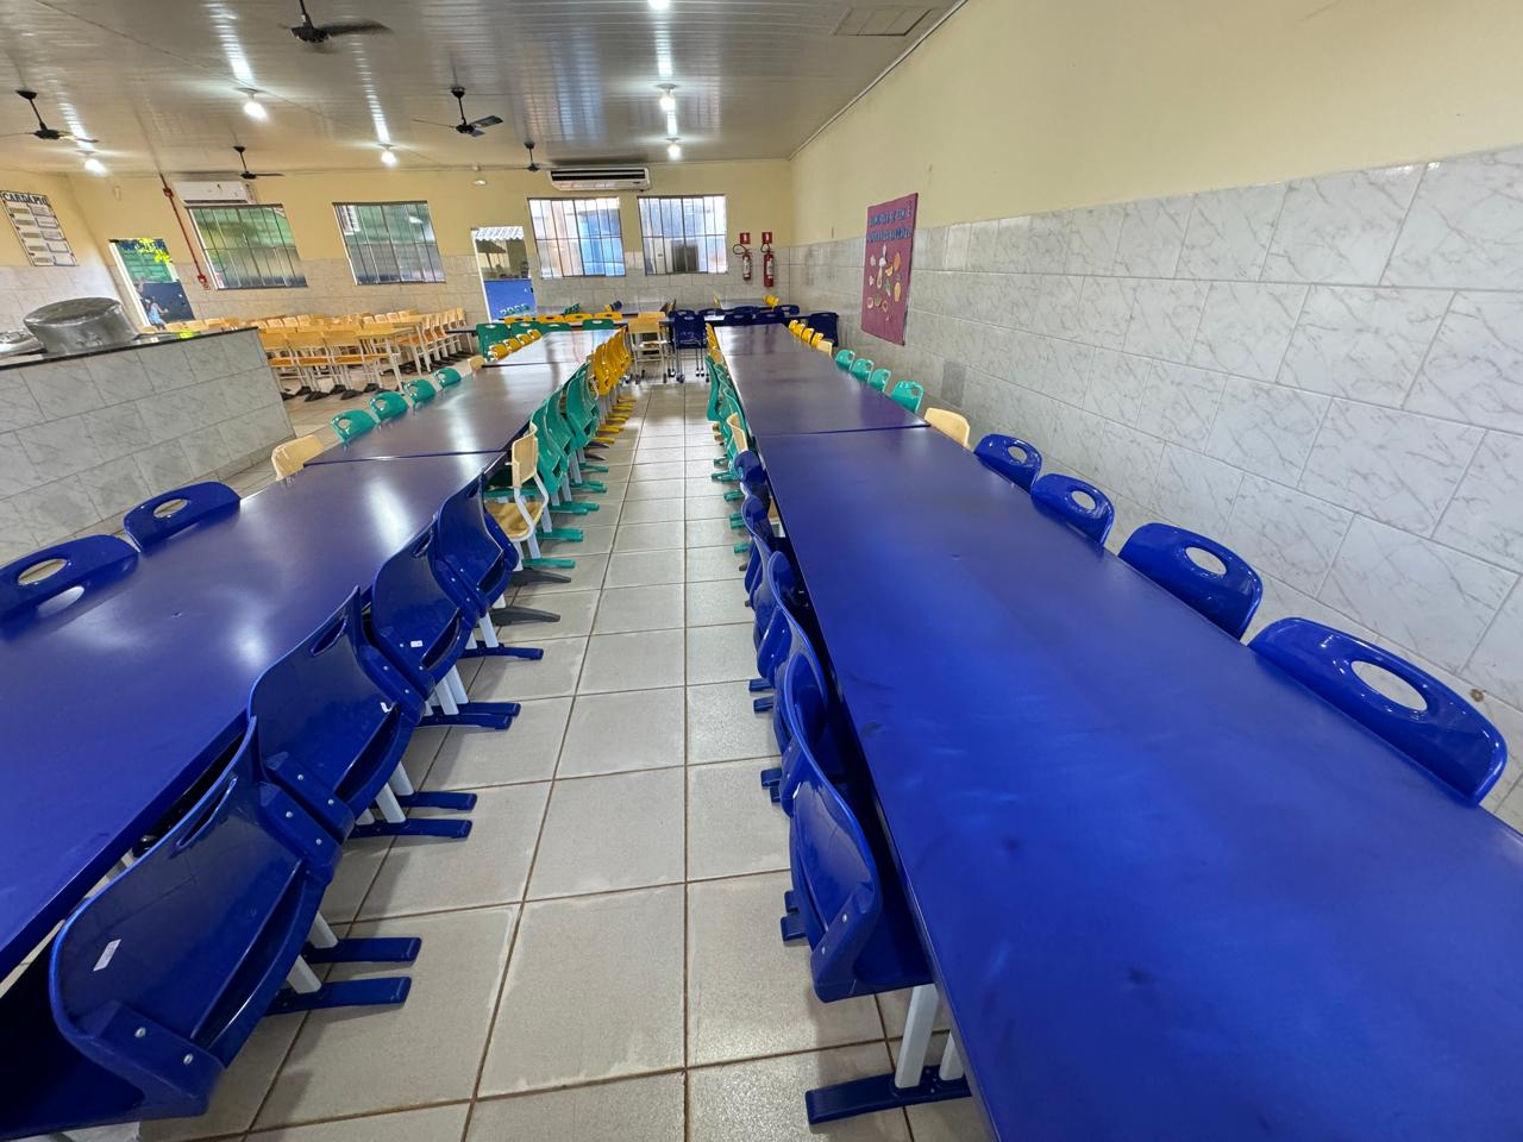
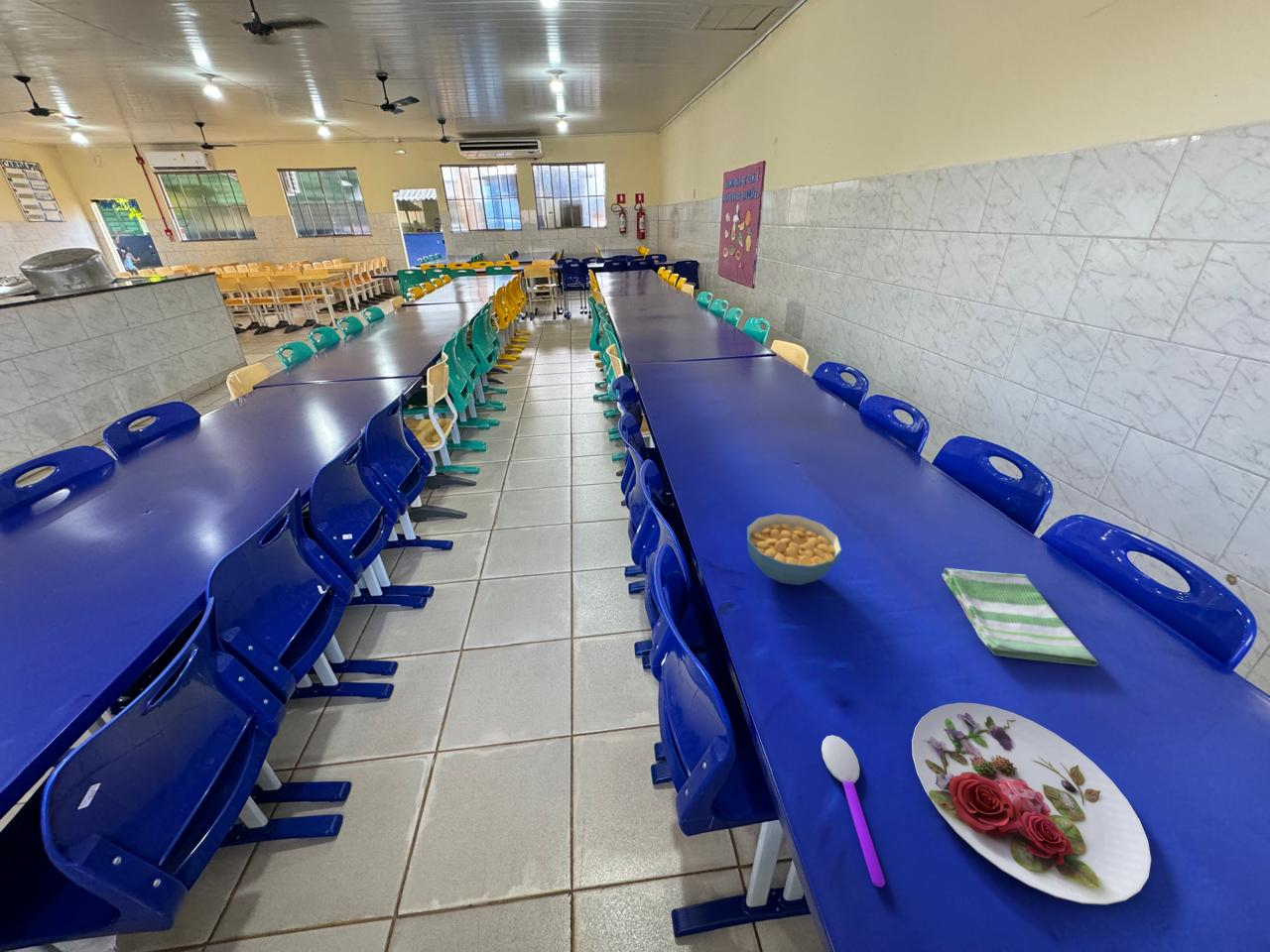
+ spoon (853, 799)
+ plate (1020, 785)
+ cereal bowl (789, 556)
+ dish towel (1010, 611)
